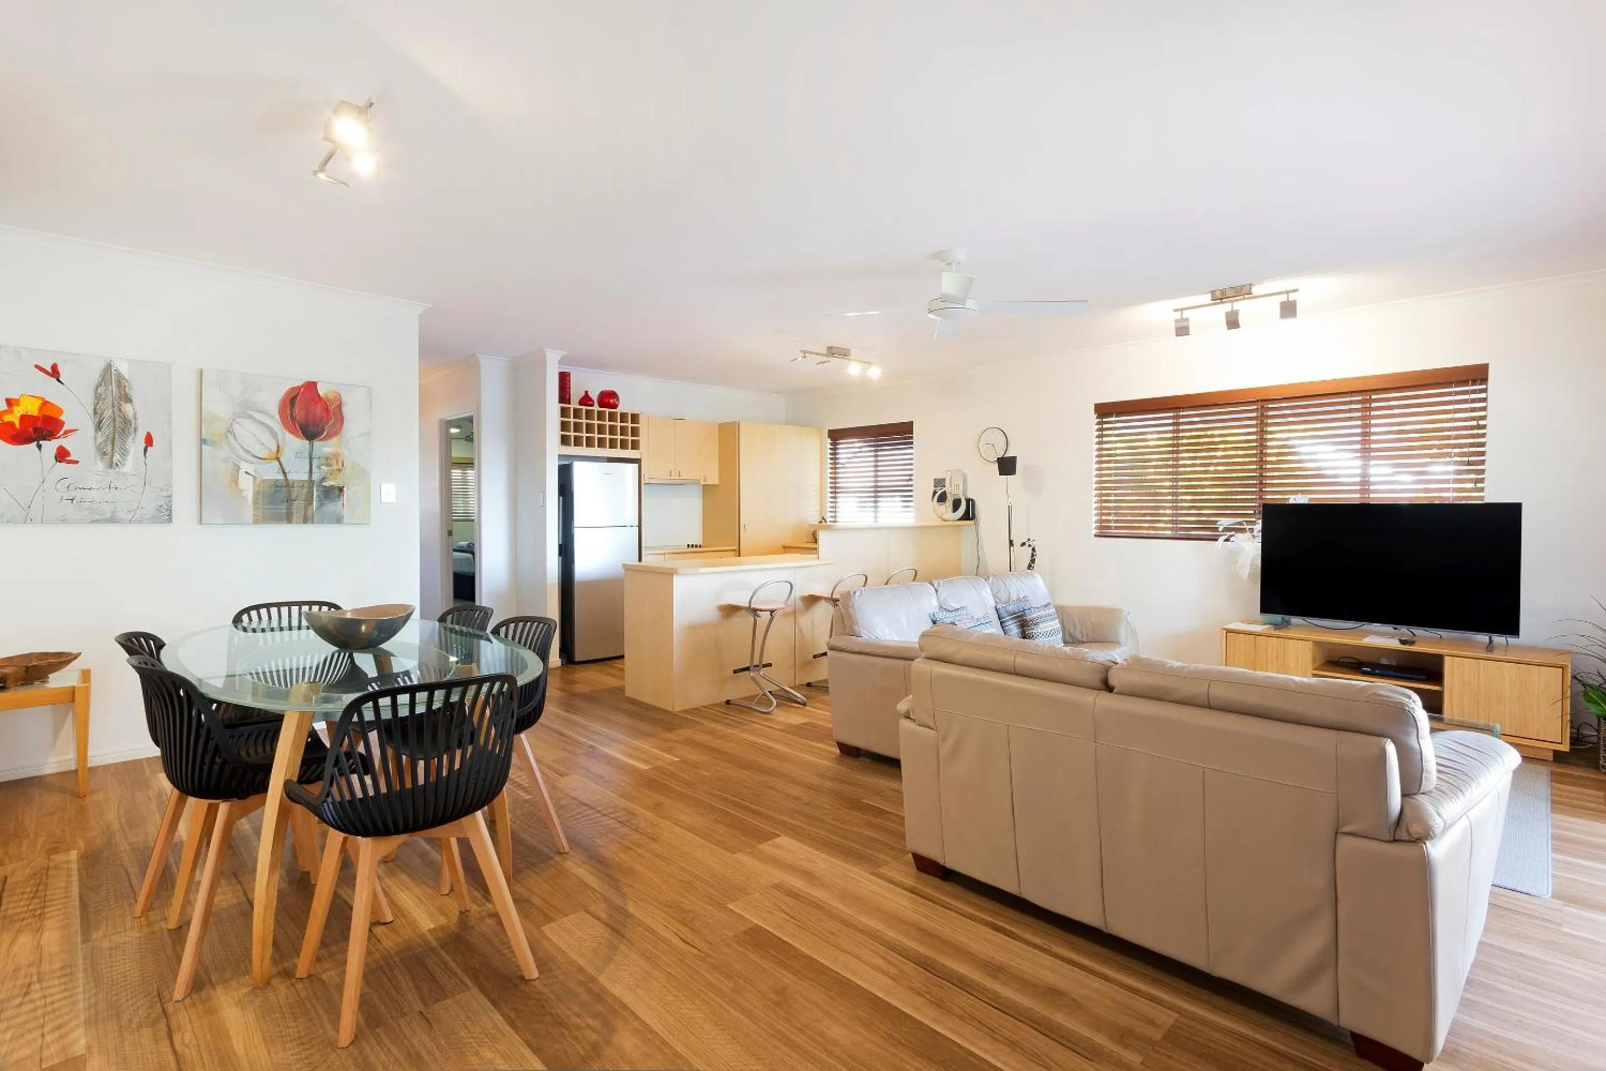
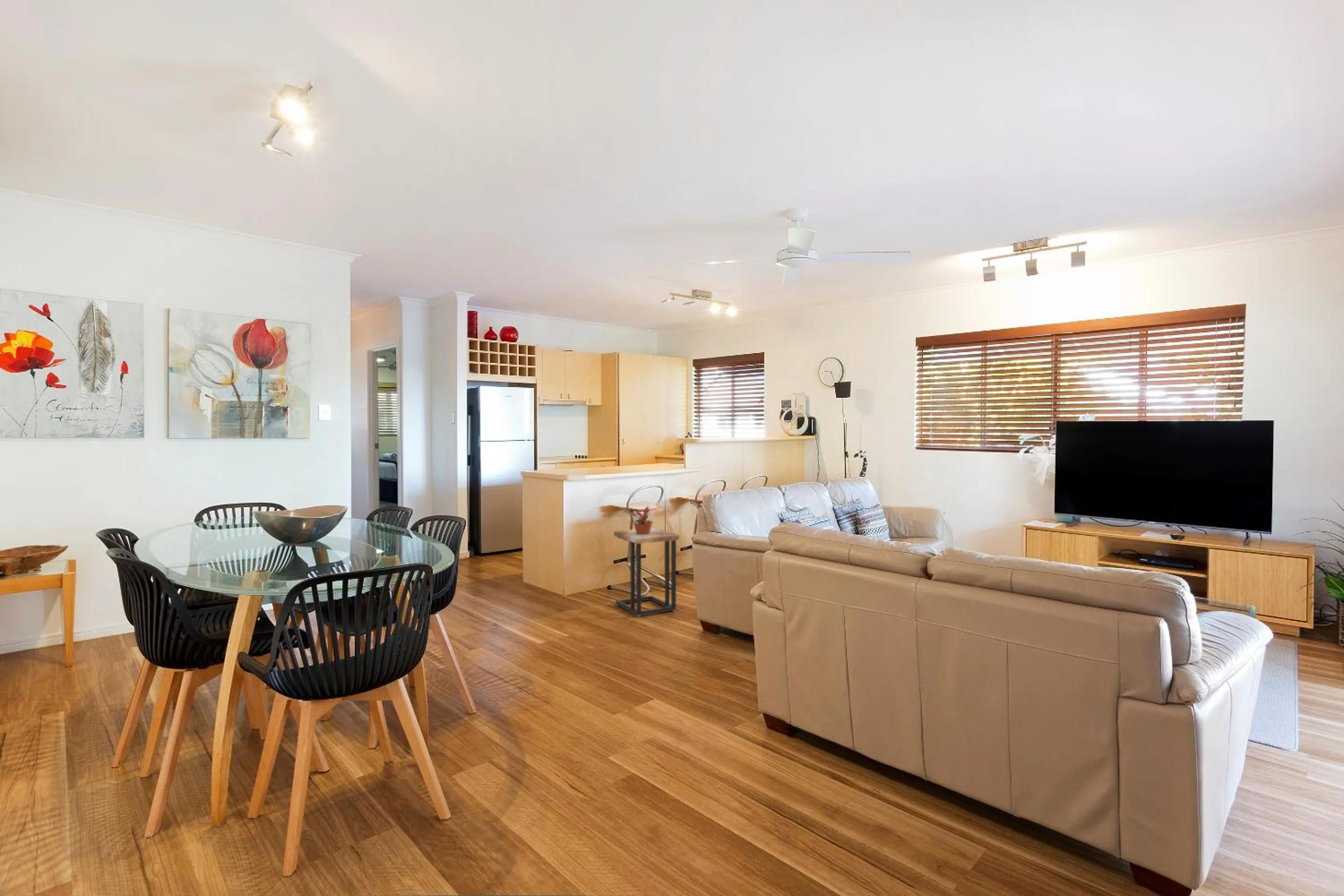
+ potted plant (643, 519)
+ side table (641, 570)
